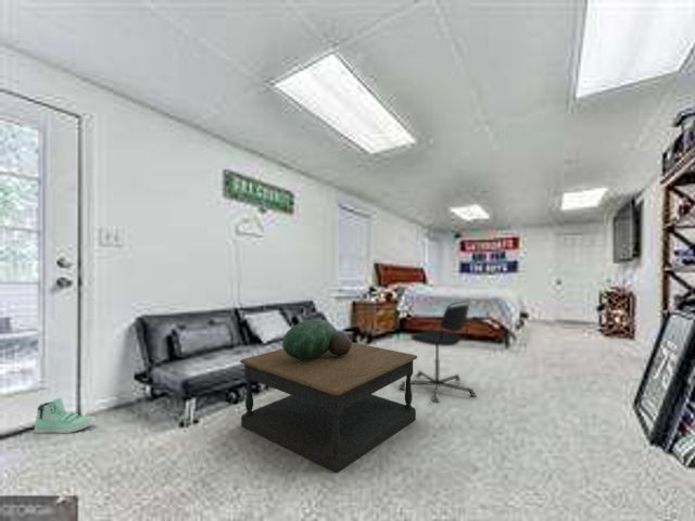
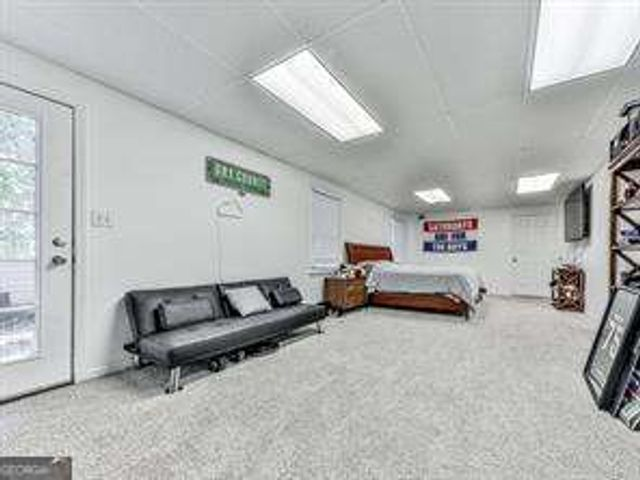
- office chair (439, 343)
- decorative bowl (318, 339)
- sneaker (65, 414)
- coffee table (330, 390)
